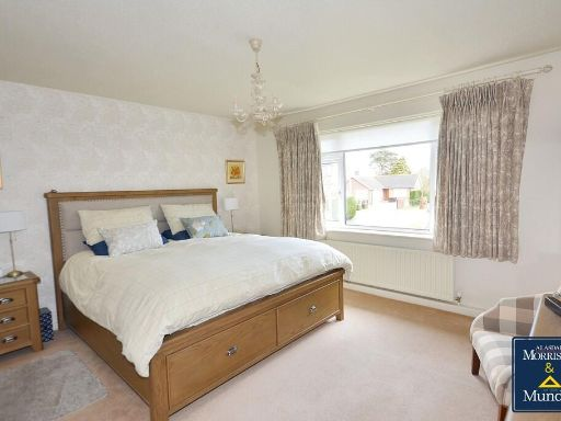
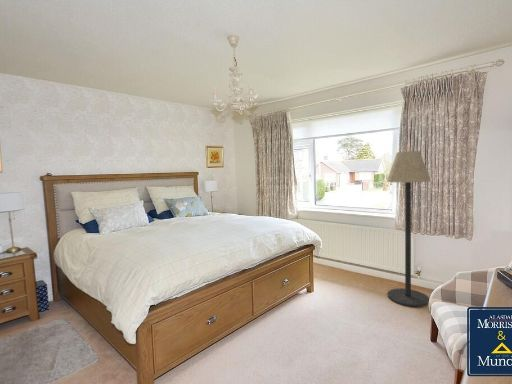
+ floor lamp (408, 226)
